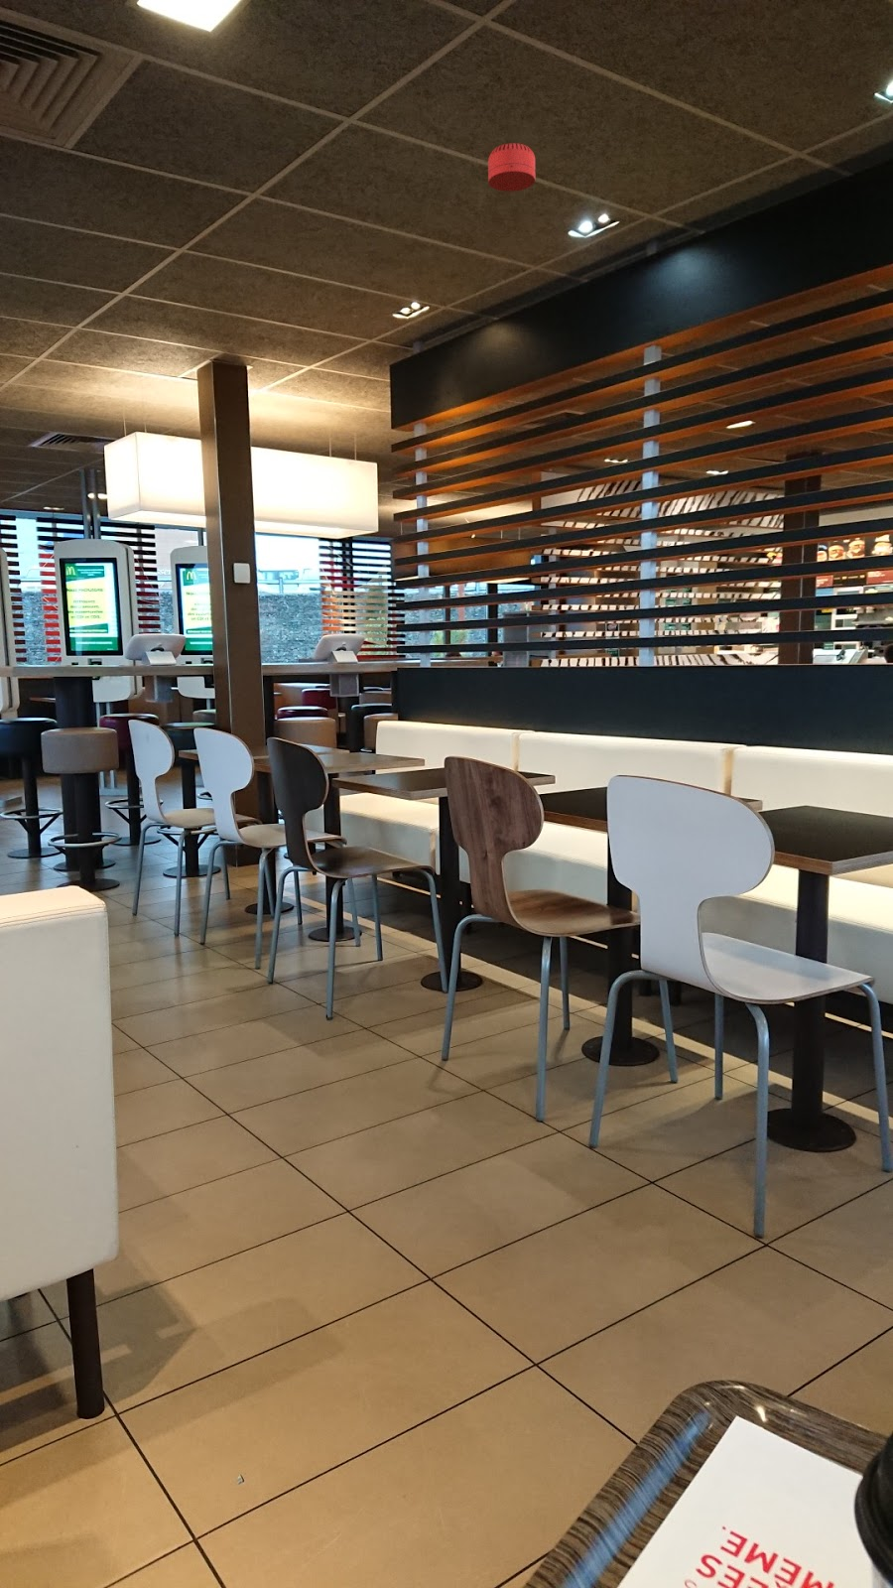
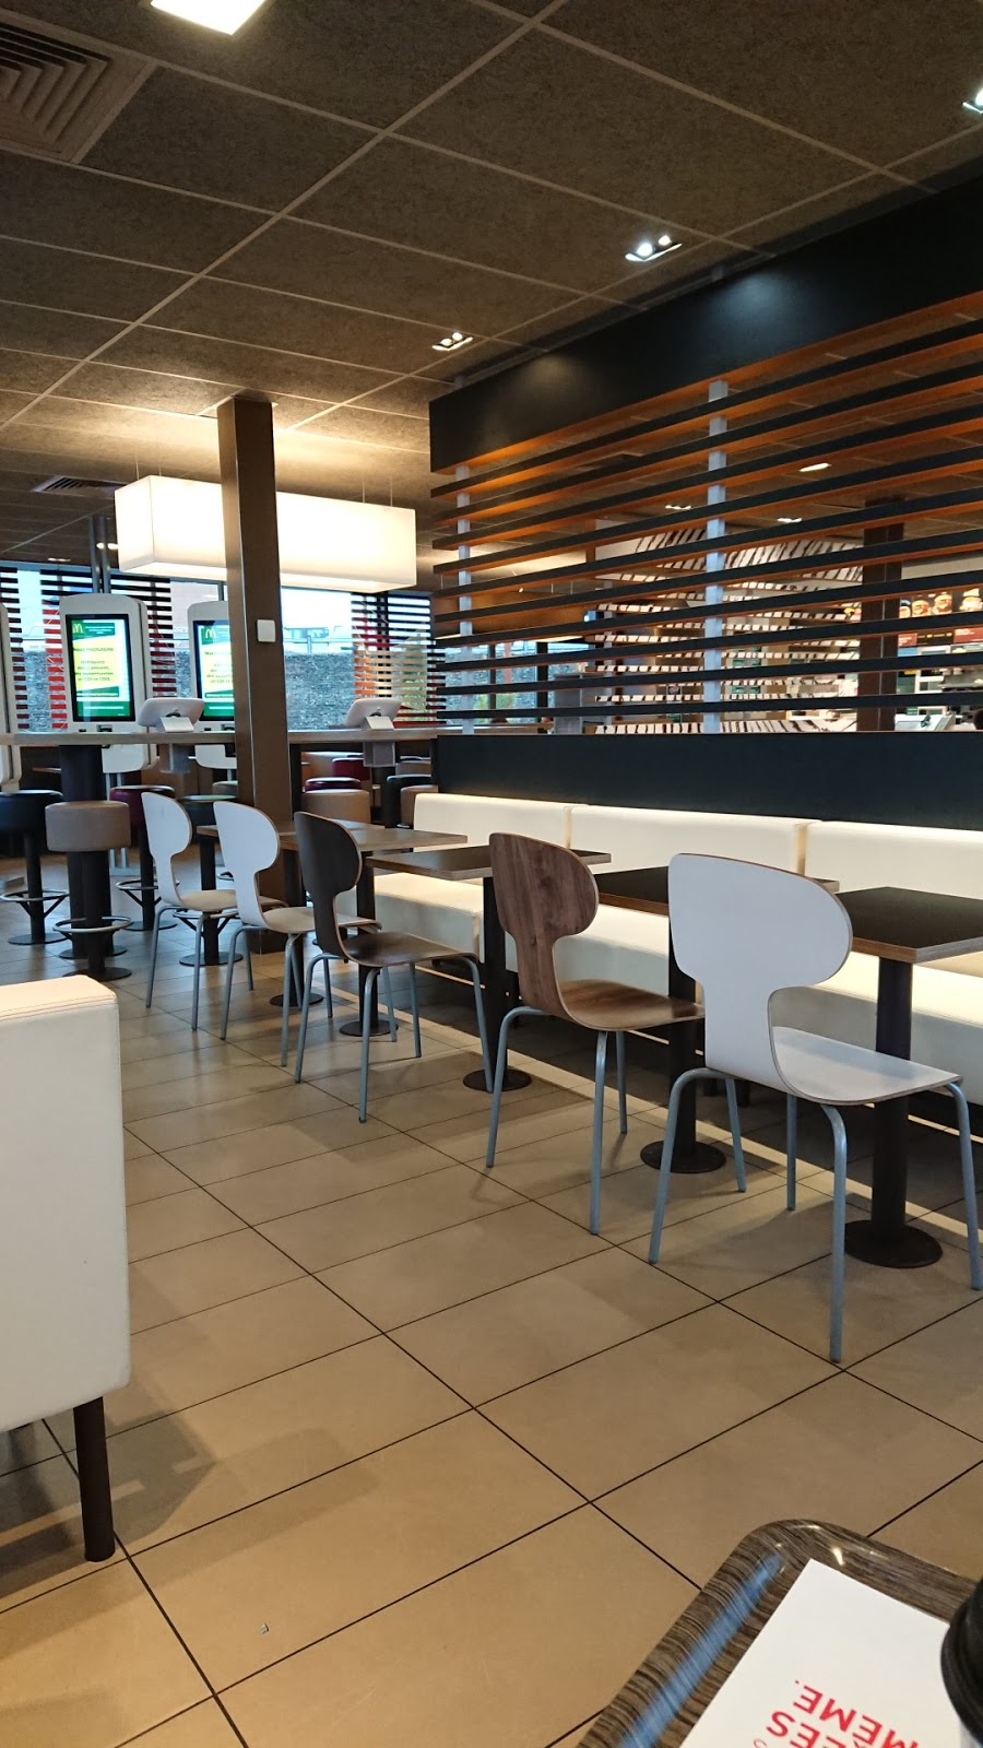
- smoke detector (511, 166)
